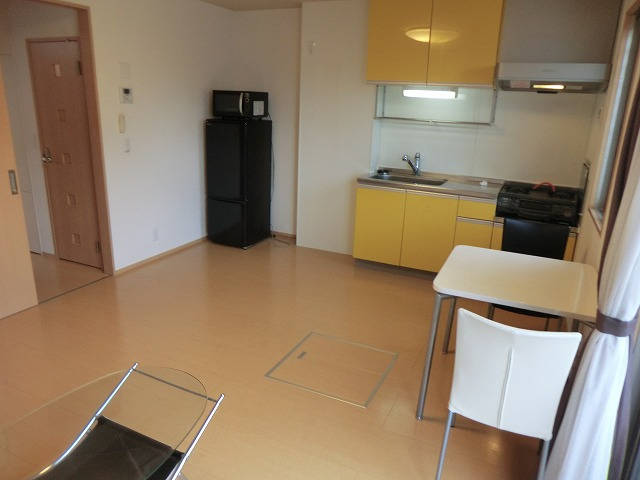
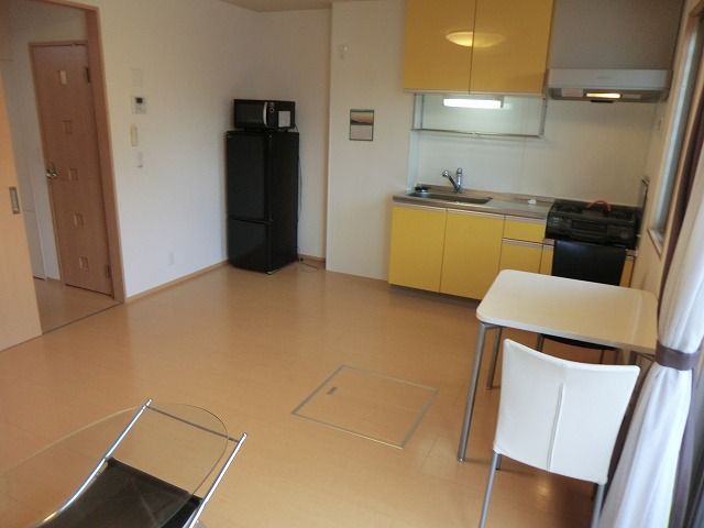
+ calendar (361, 124)
